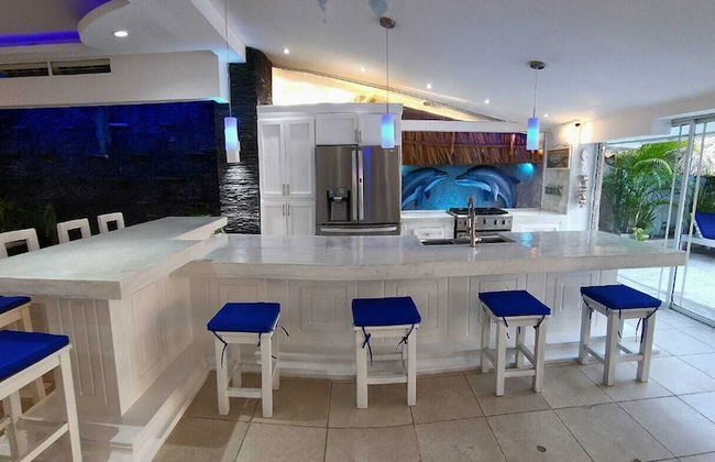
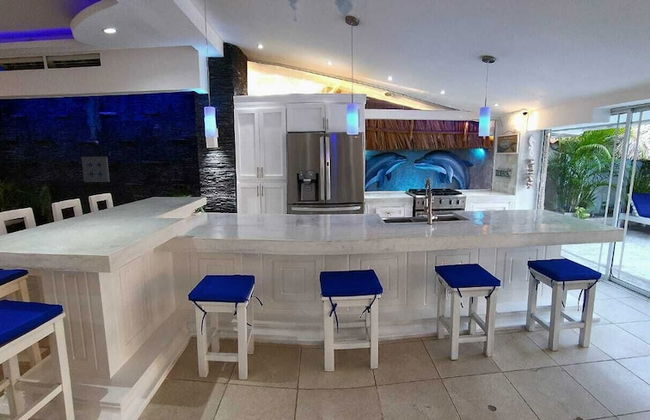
+ wall art (95, 169)
